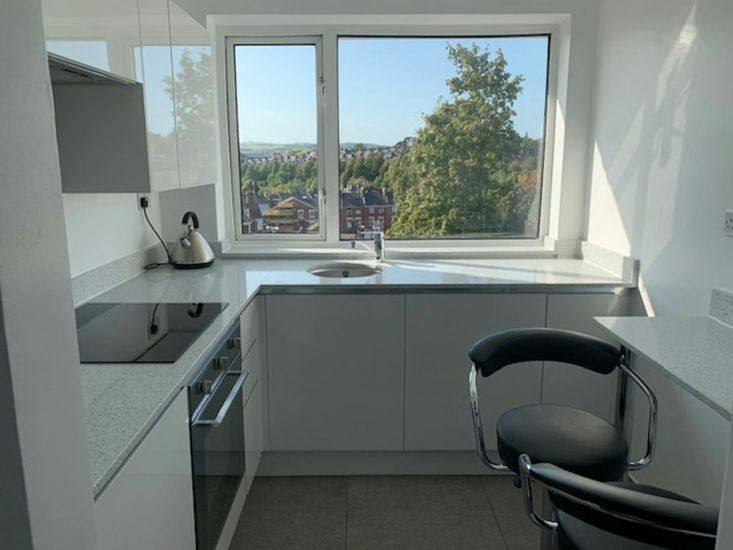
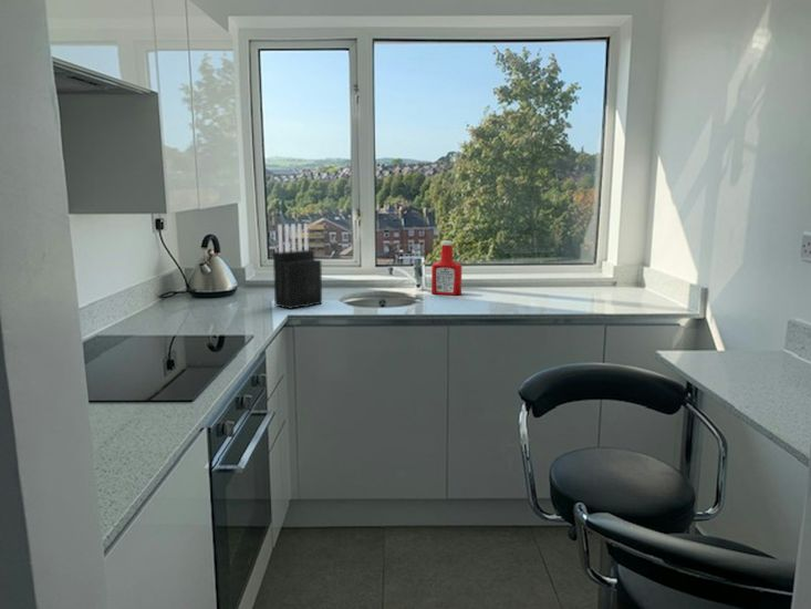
+ knife block (299, 265)
+ soap bottle (446, 267)
